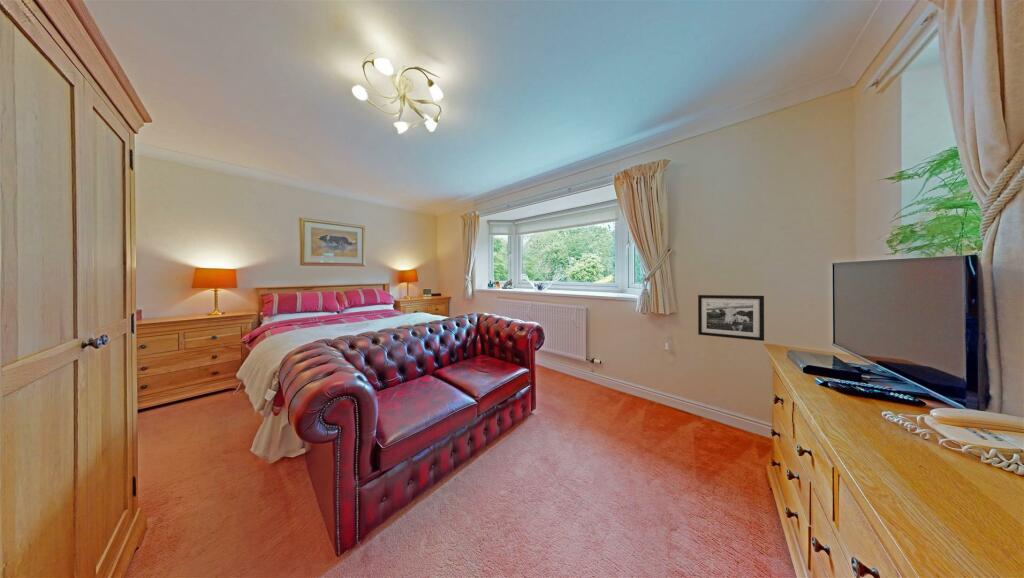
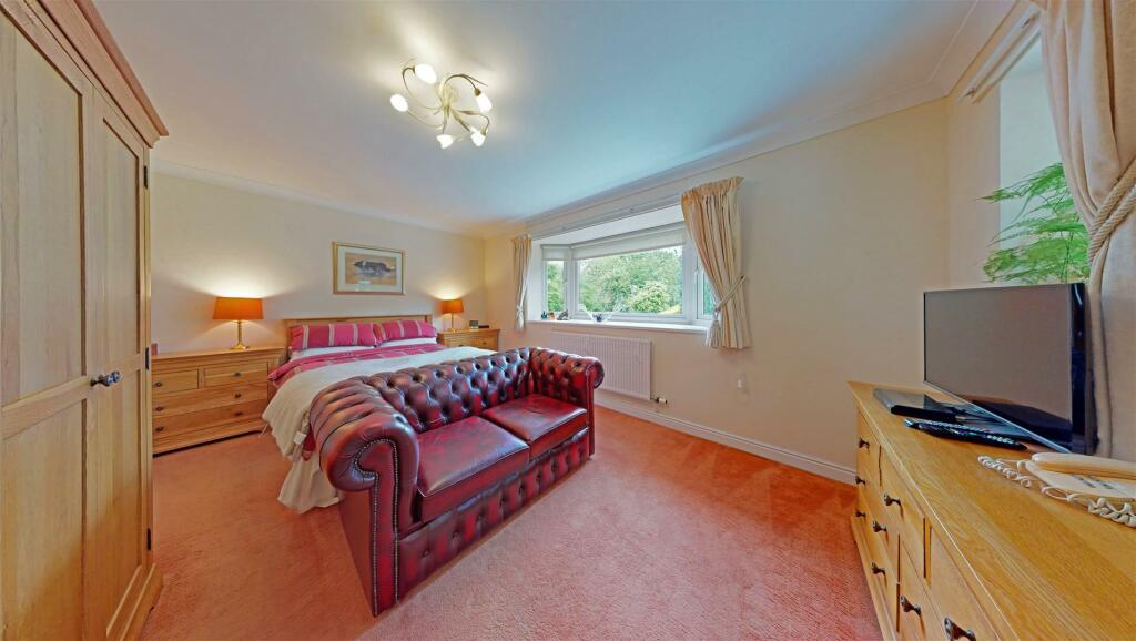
- picture frame (729, 316)
